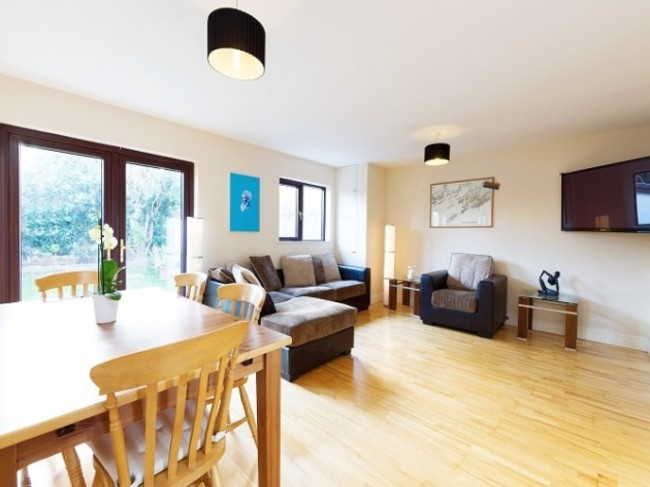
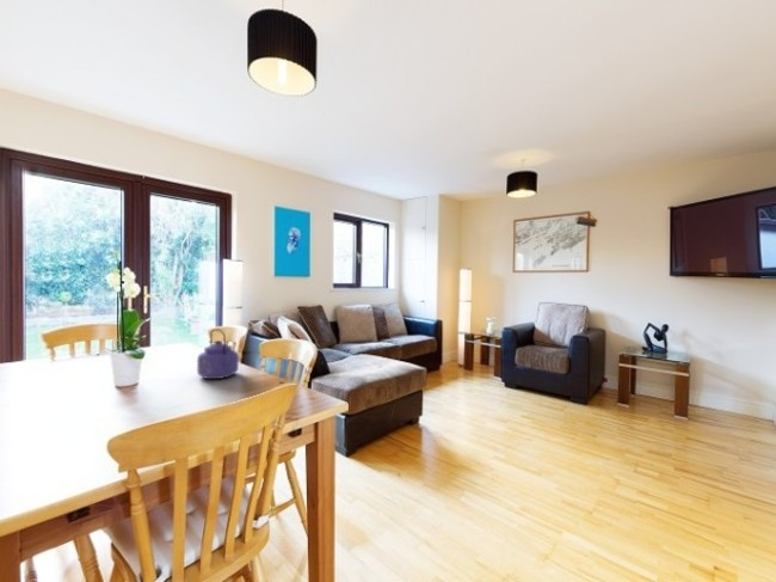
+ kettle (220, 353)
